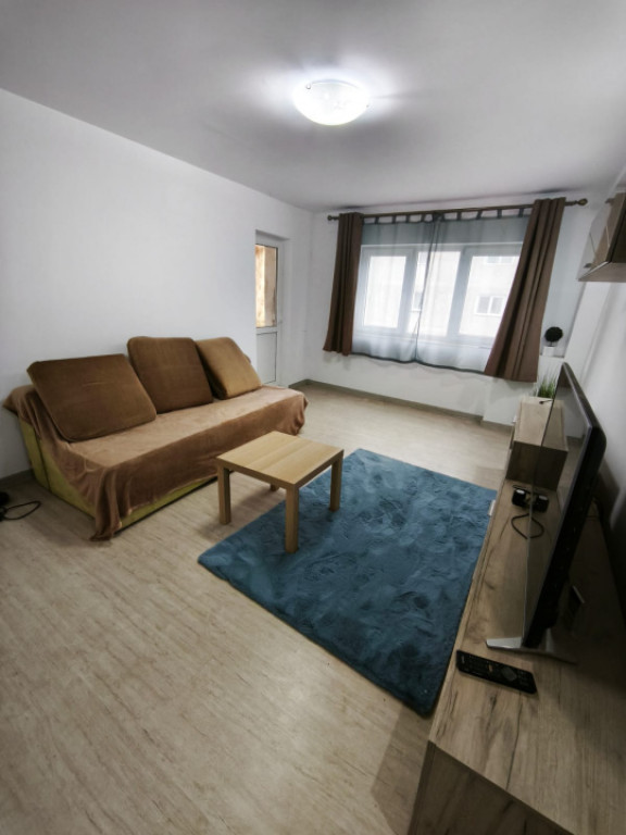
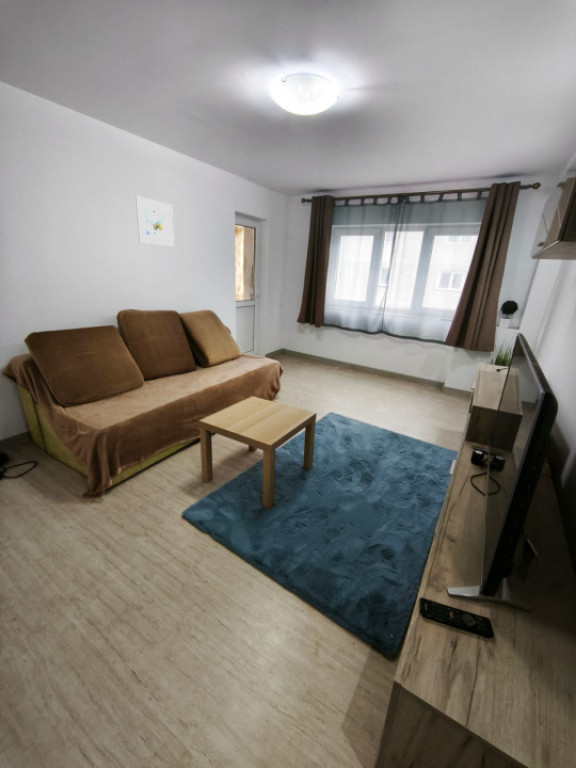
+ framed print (156, 223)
